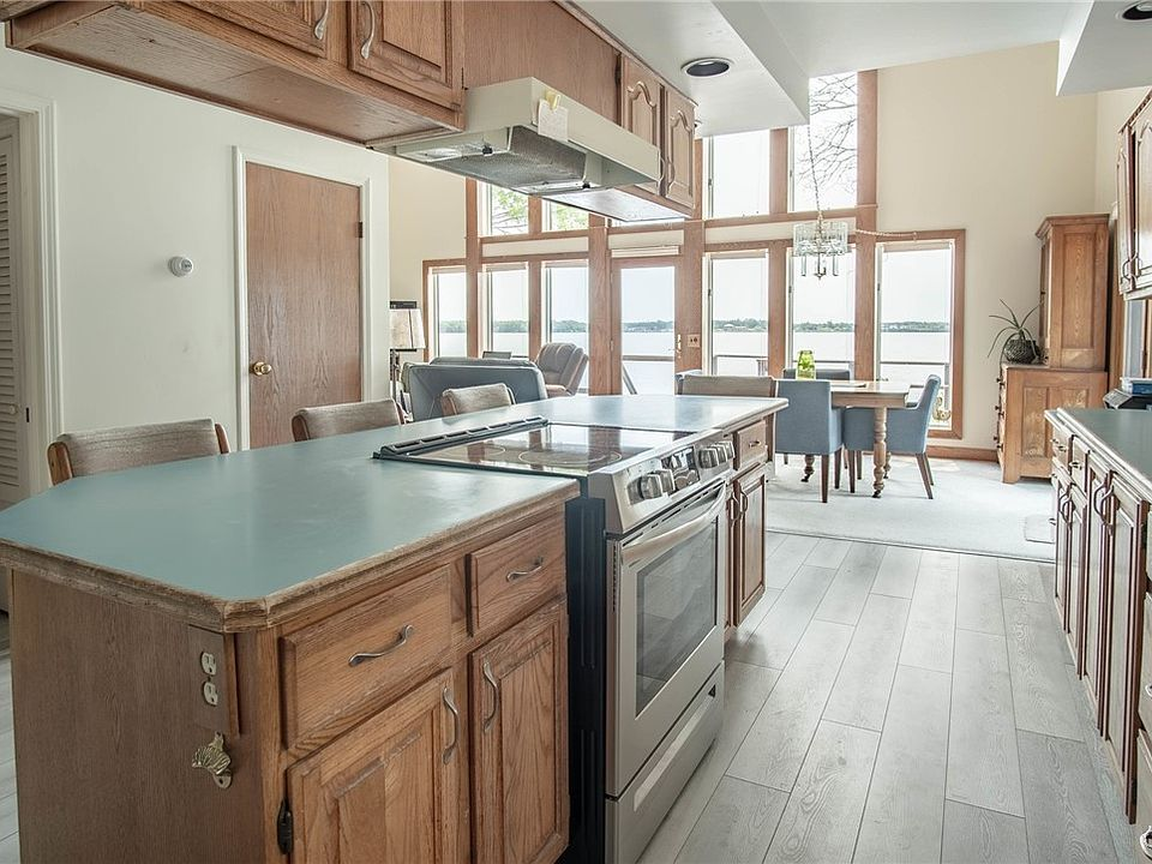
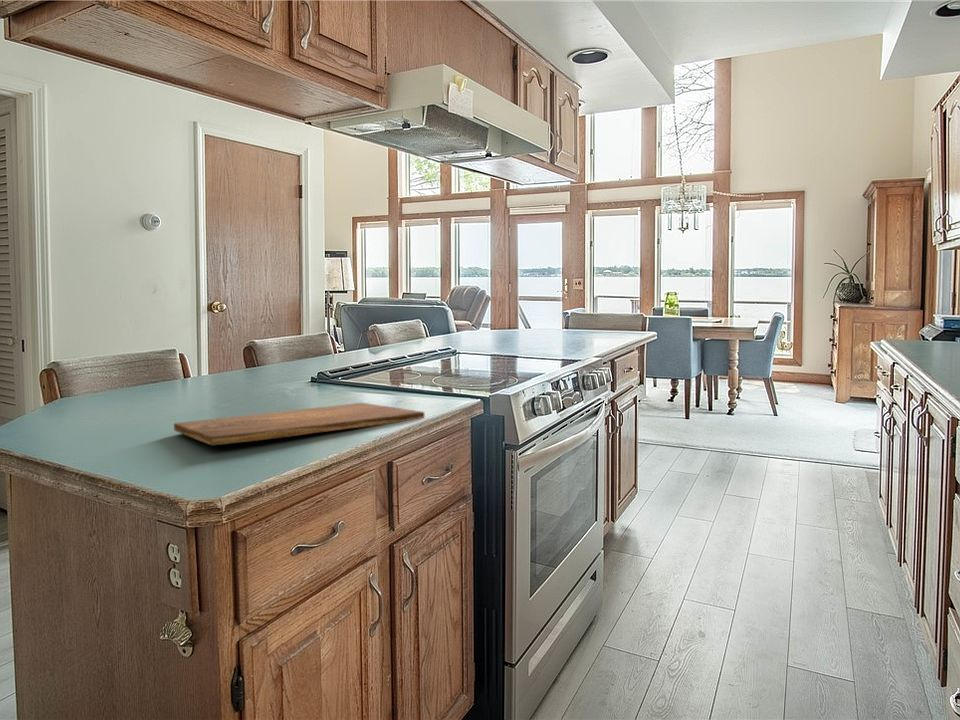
+ cutting board (303, 420)
